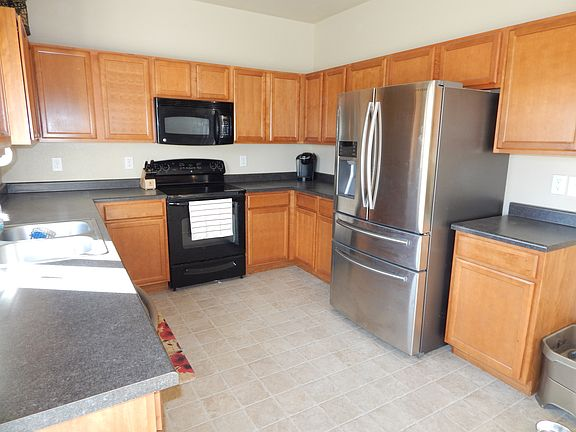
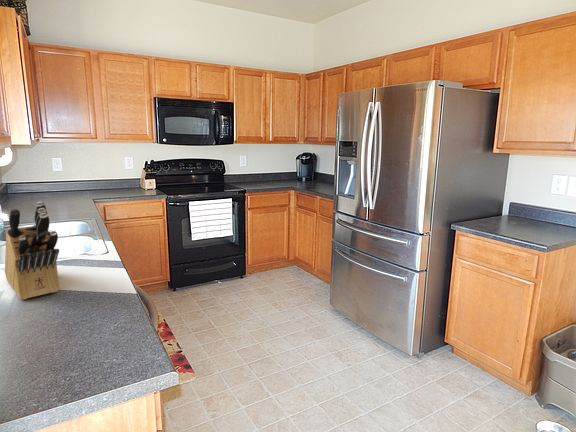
+ knife block (29, 245)
